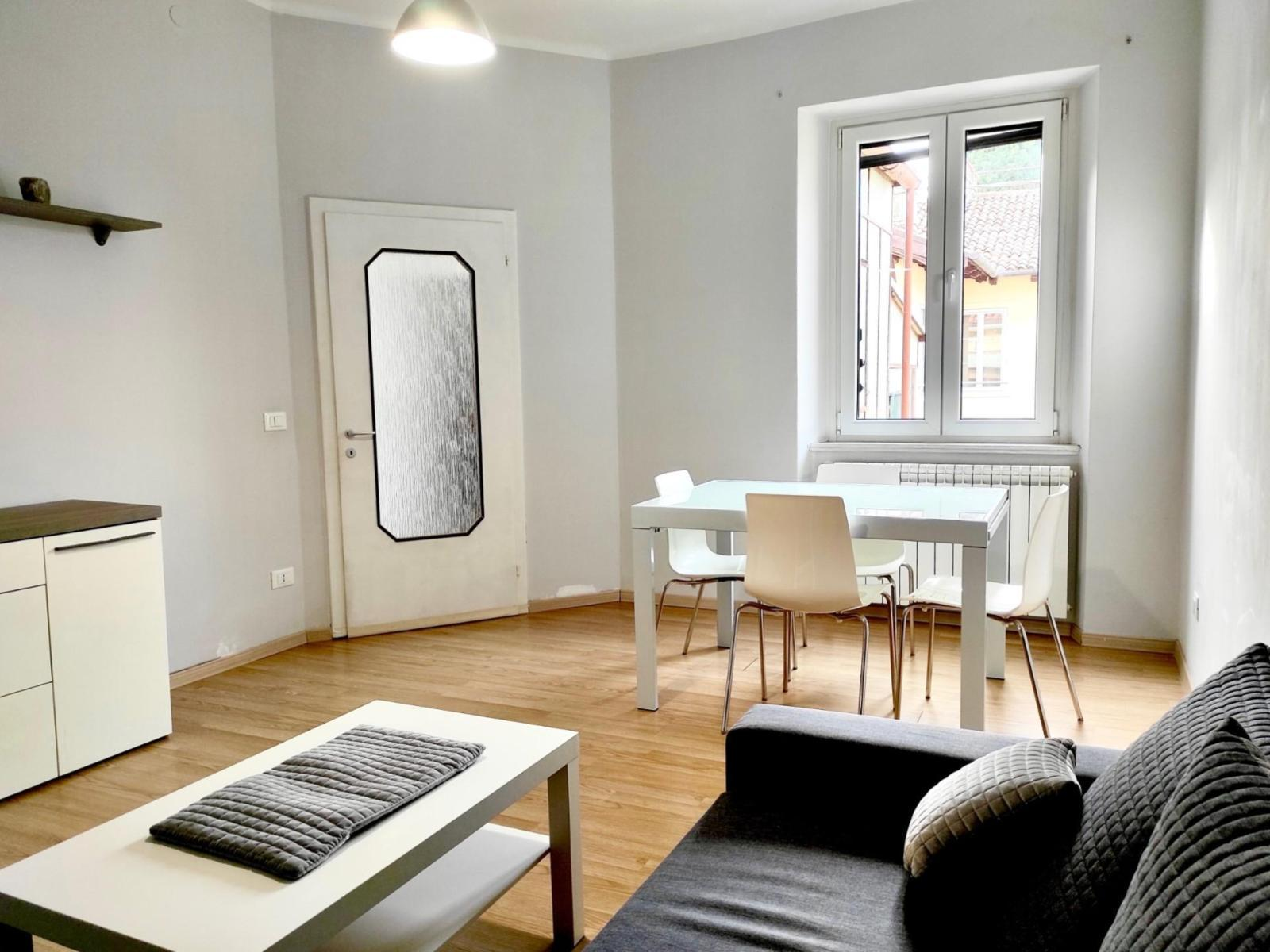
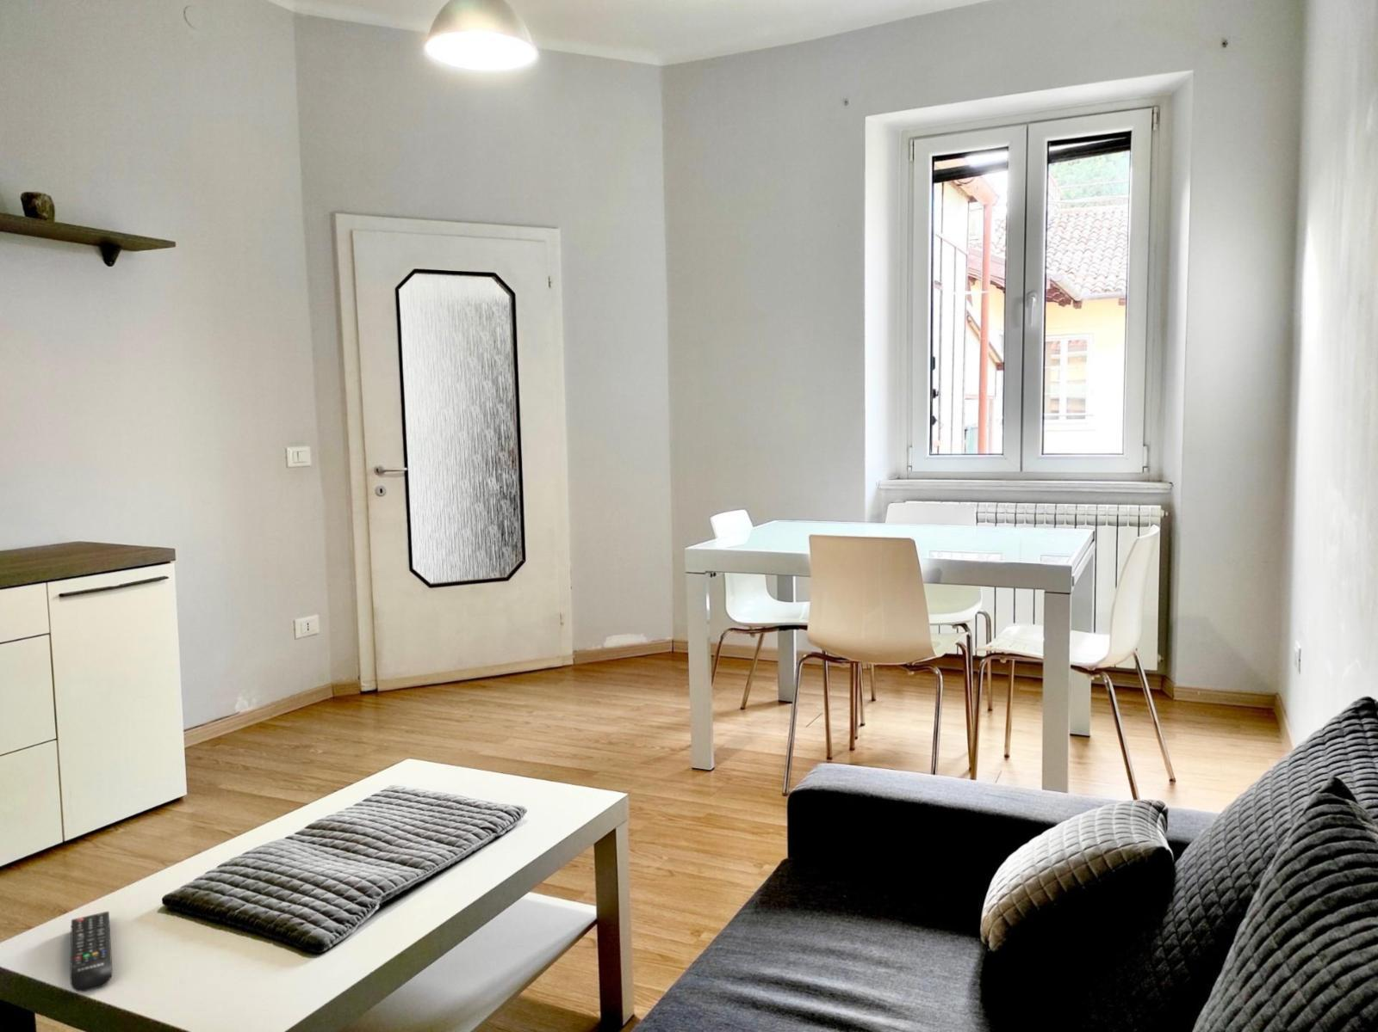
+ remote control (90, 946)
